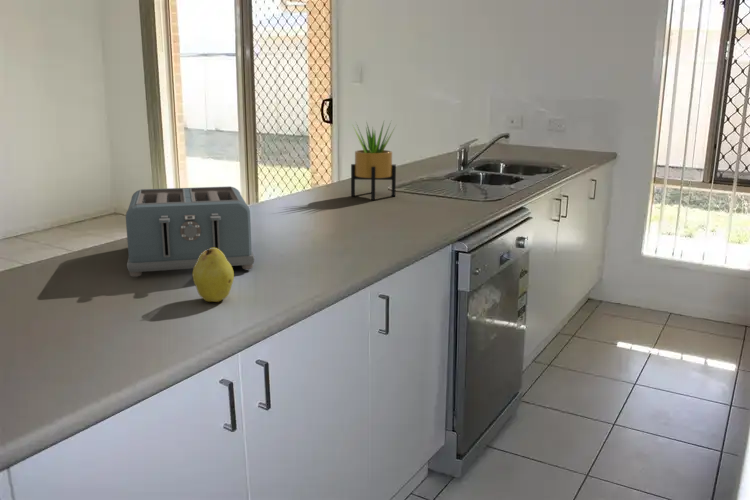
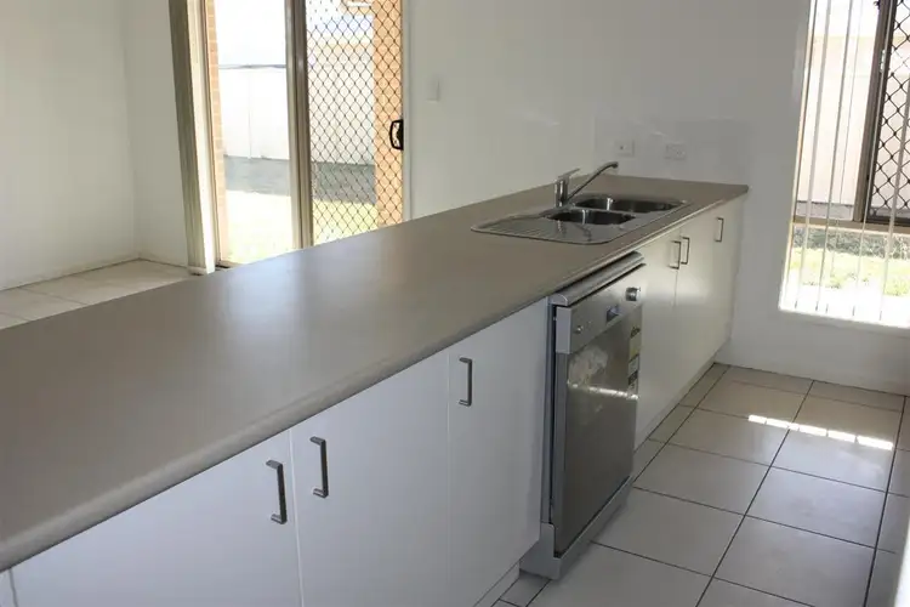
- toaster (189, 227)
- potted plant (373, 158)
- fruit (213, 273)
